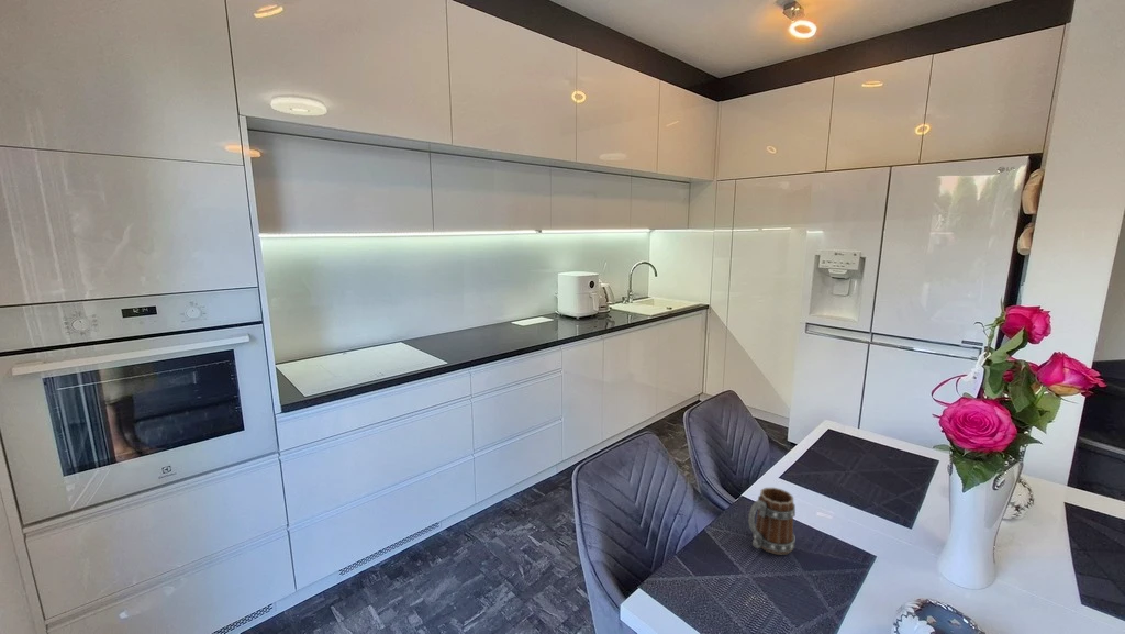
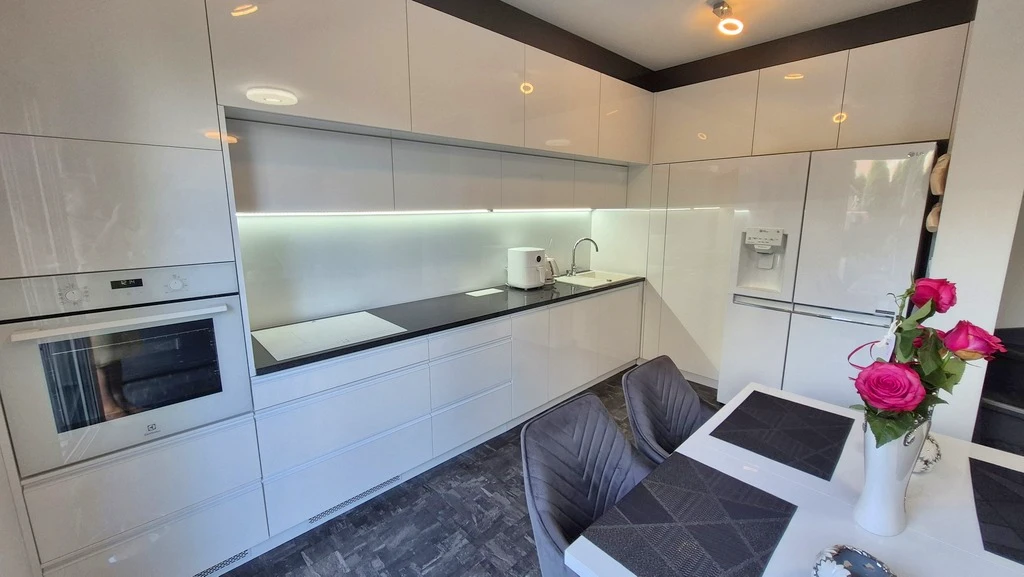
- mug (769, 521)
